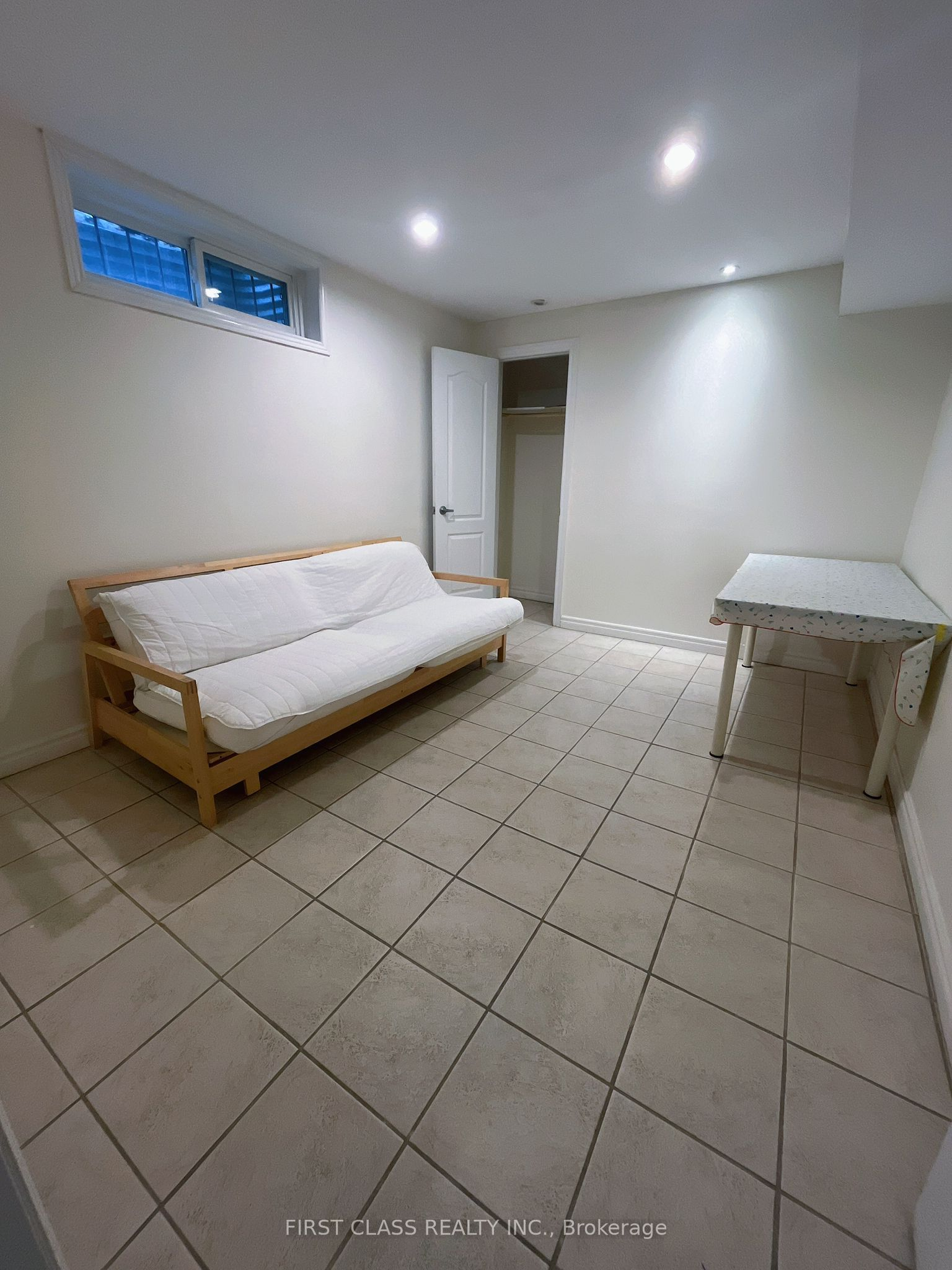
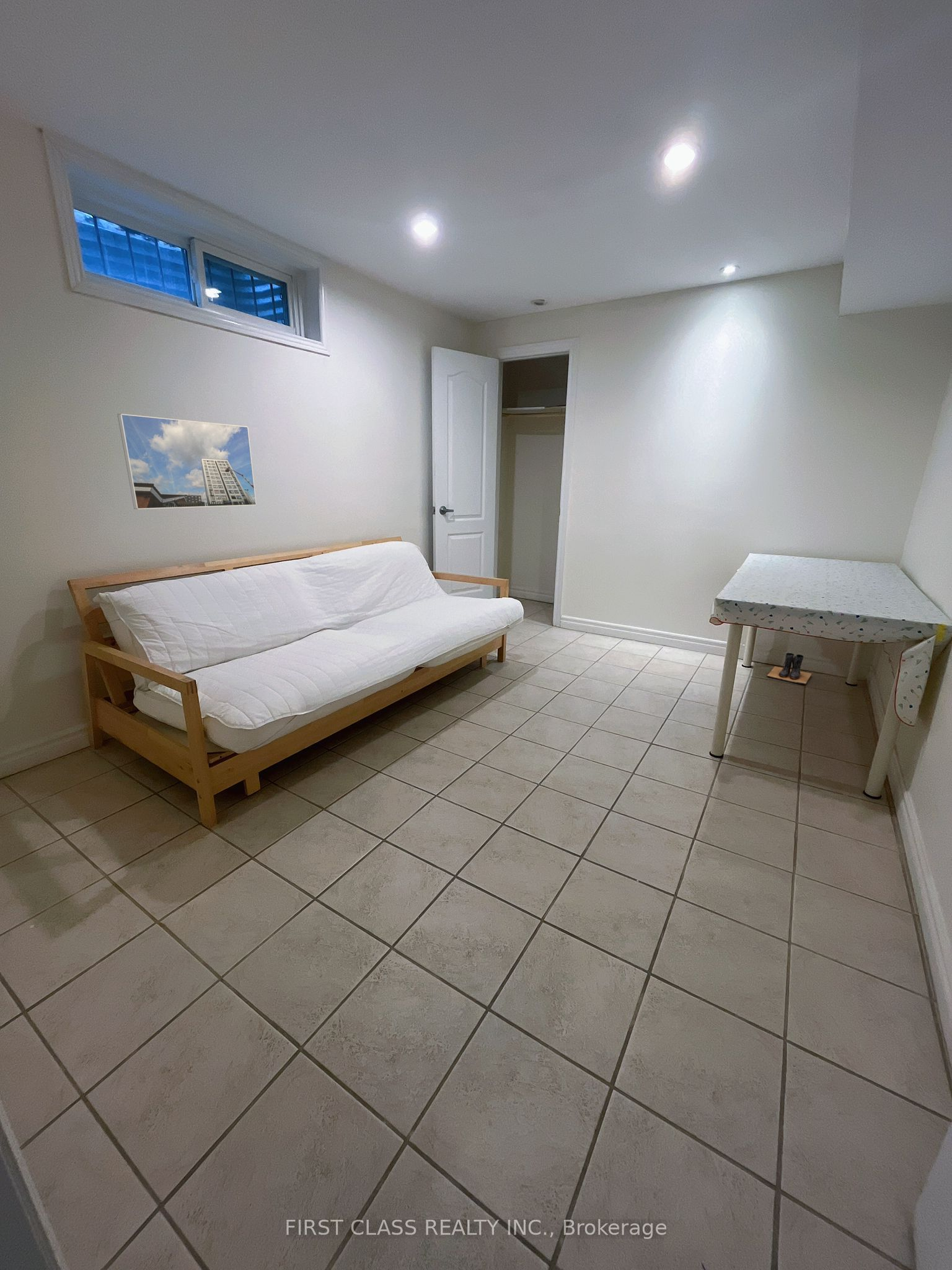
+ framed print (195, 464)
+ boots (791, 665)
